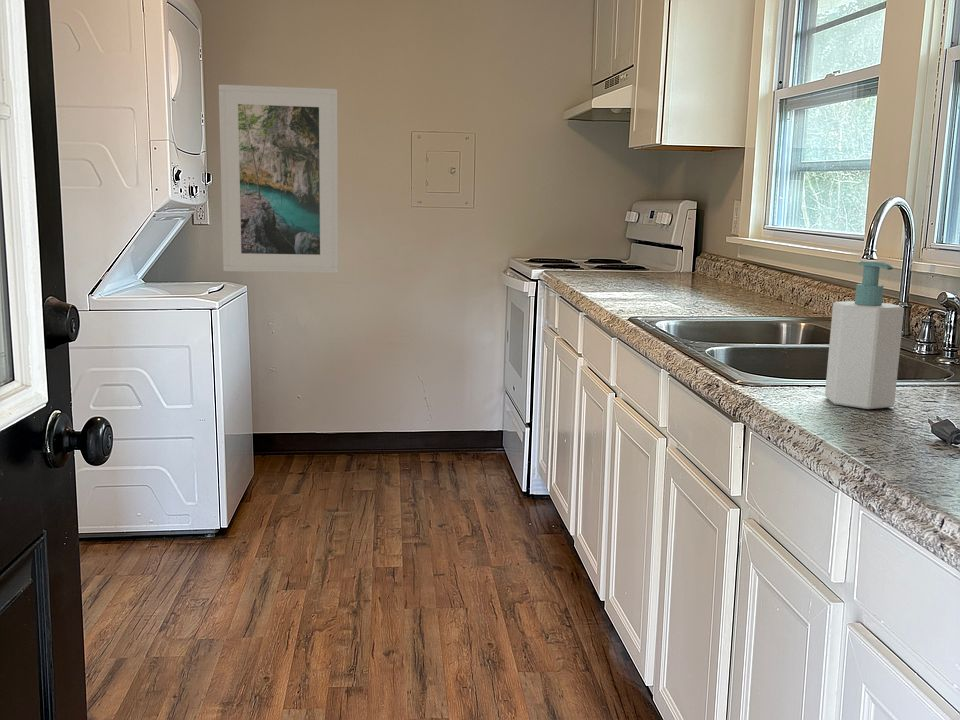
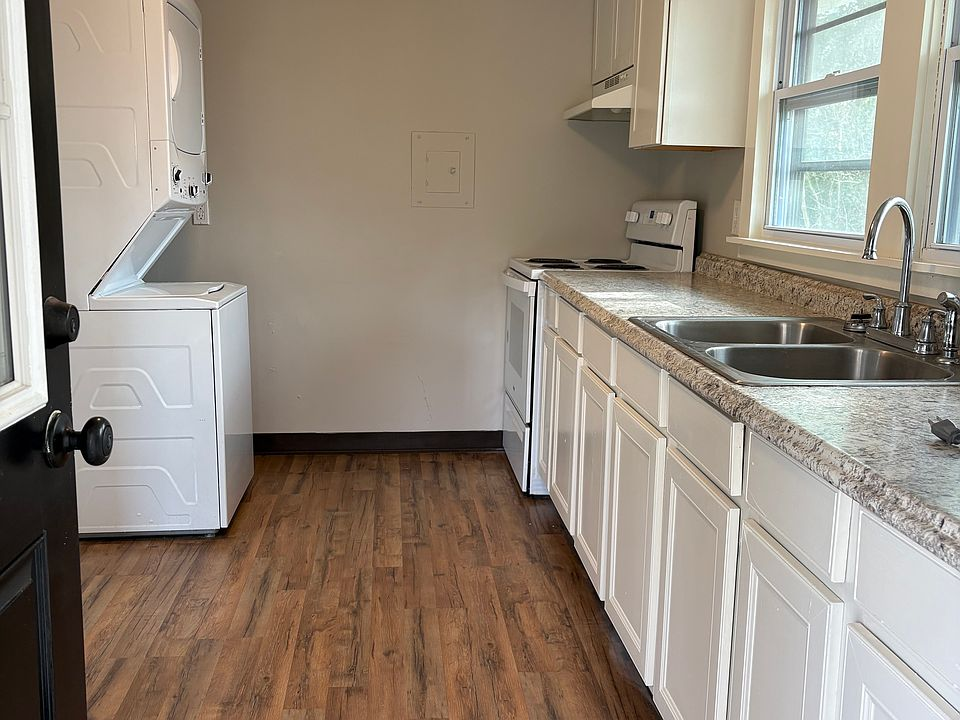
- soap bottle (865, 332)
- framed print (279, 180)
